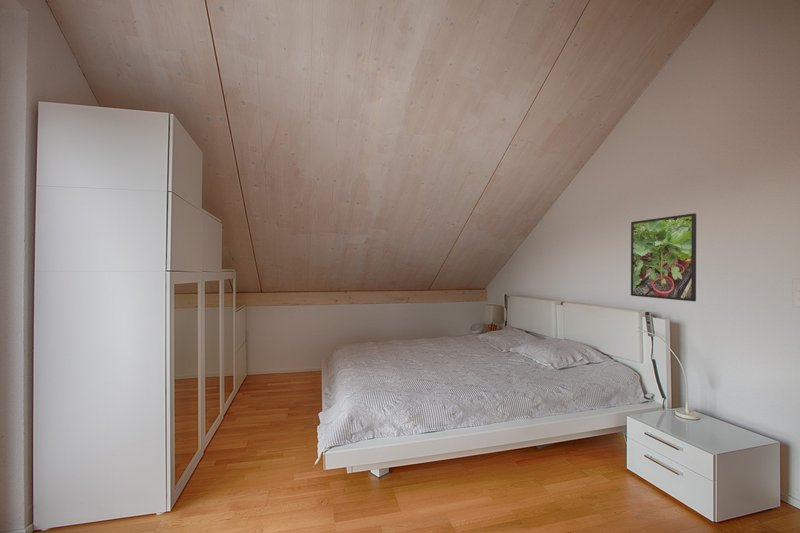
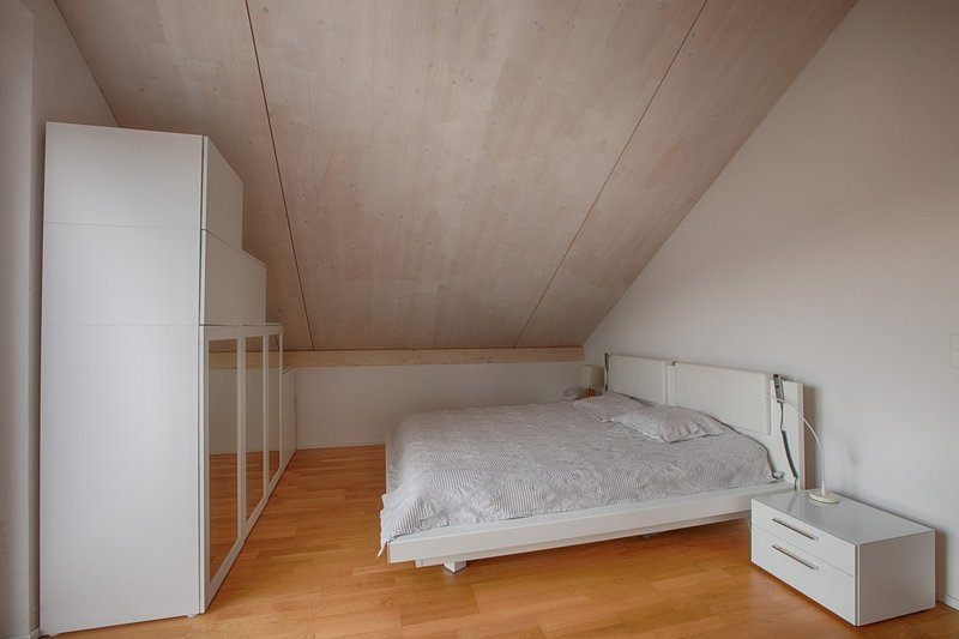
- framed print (660, 258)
